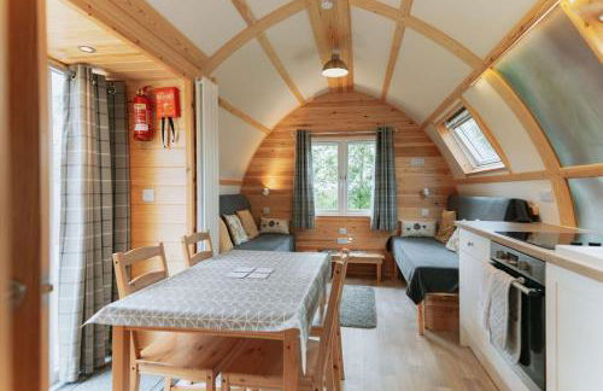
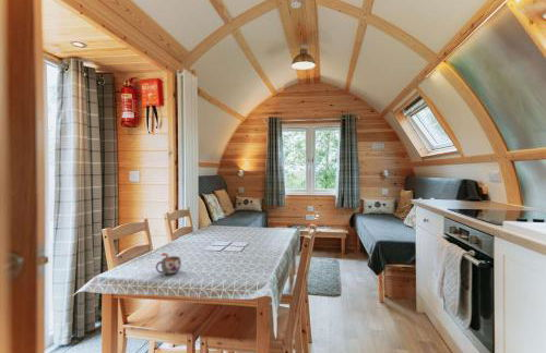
+ mug (168, 263)
